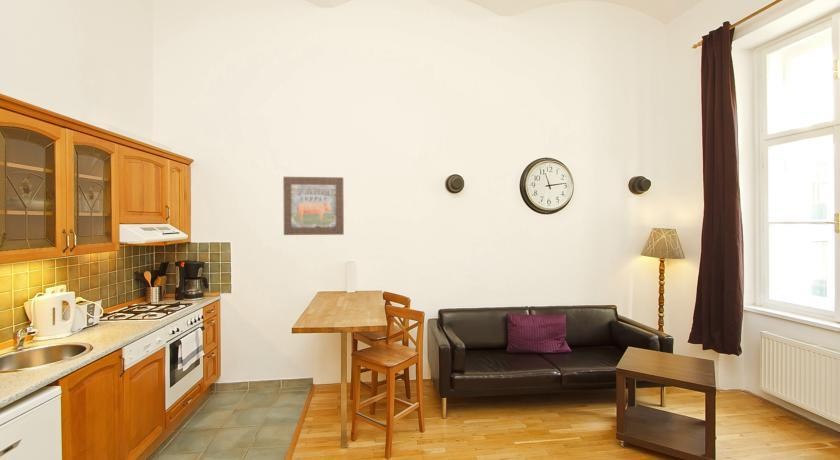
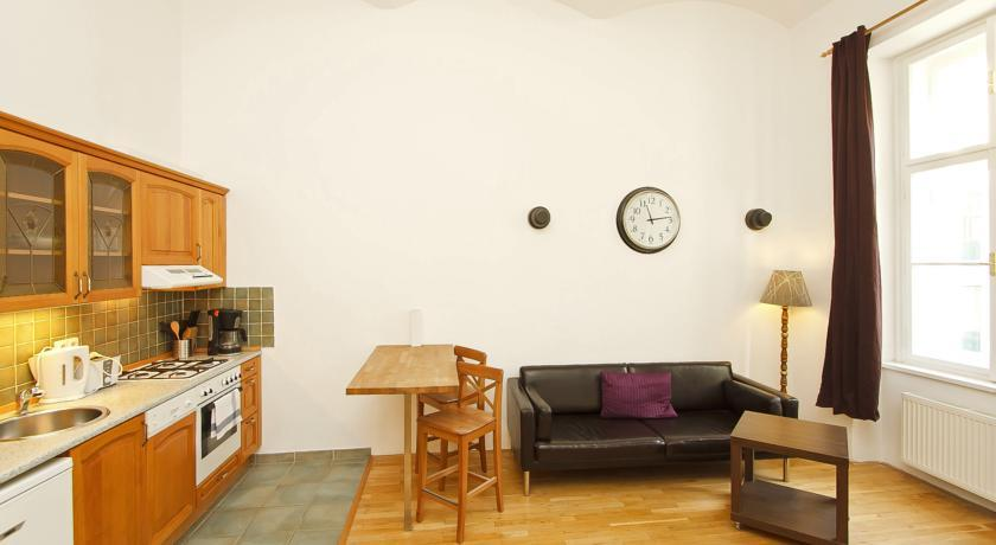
- wall art (314, 206)
